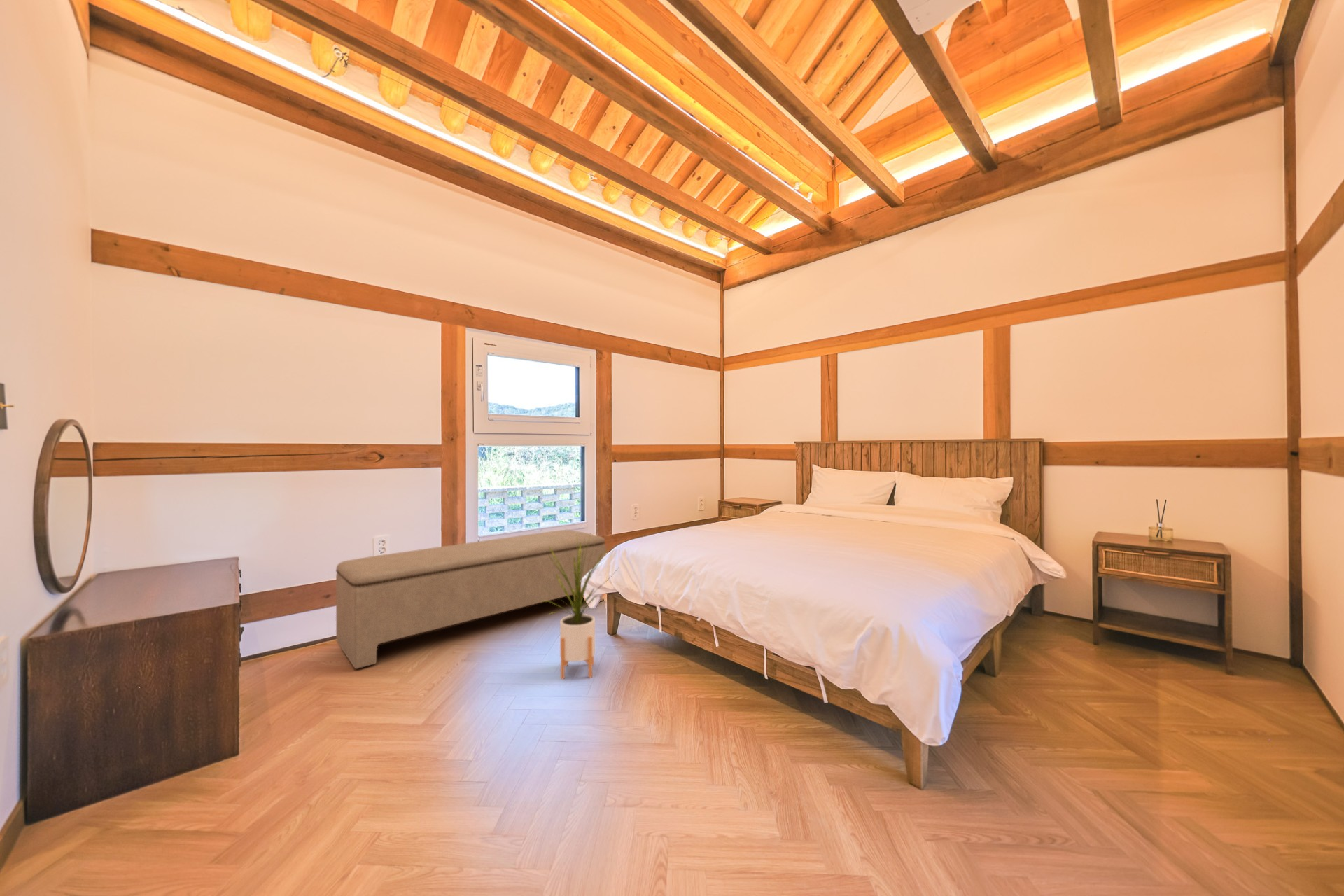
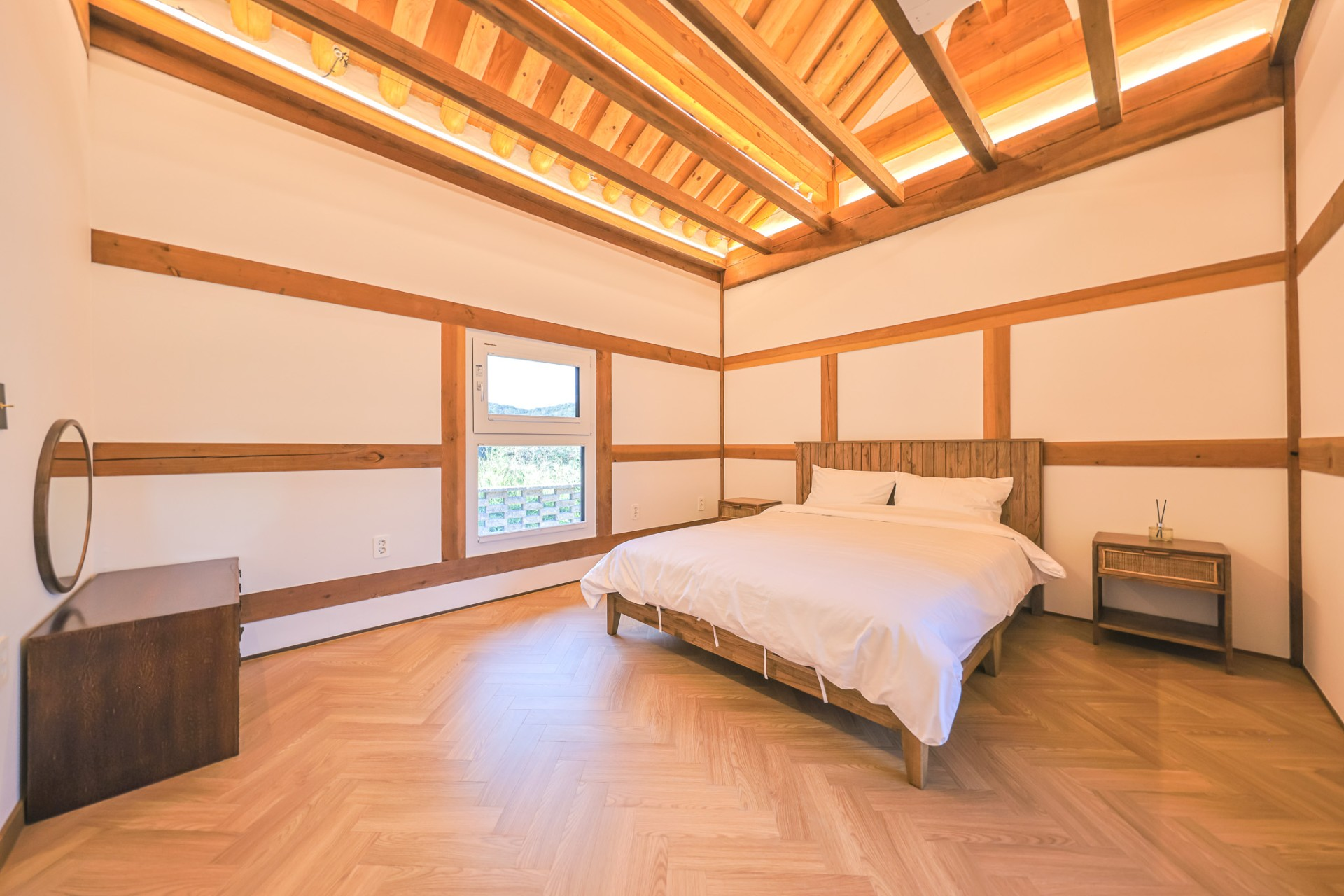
- house plant (575, 603)
- bench (487, 582)
